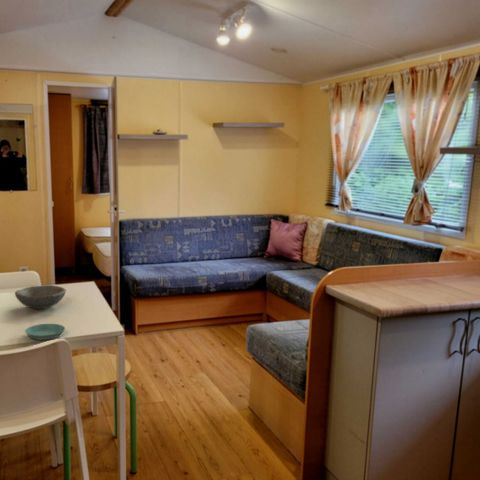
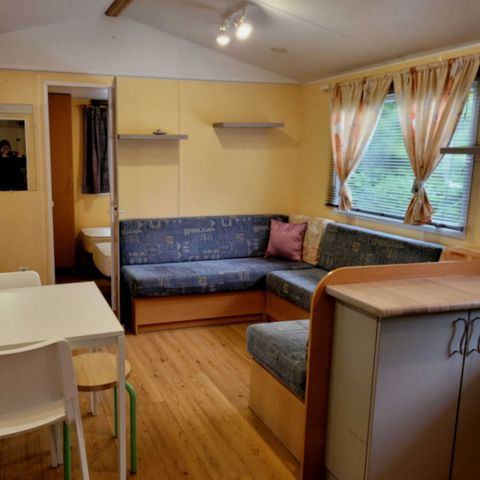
- saucer (45, 332)
- bowl (41, 299)
